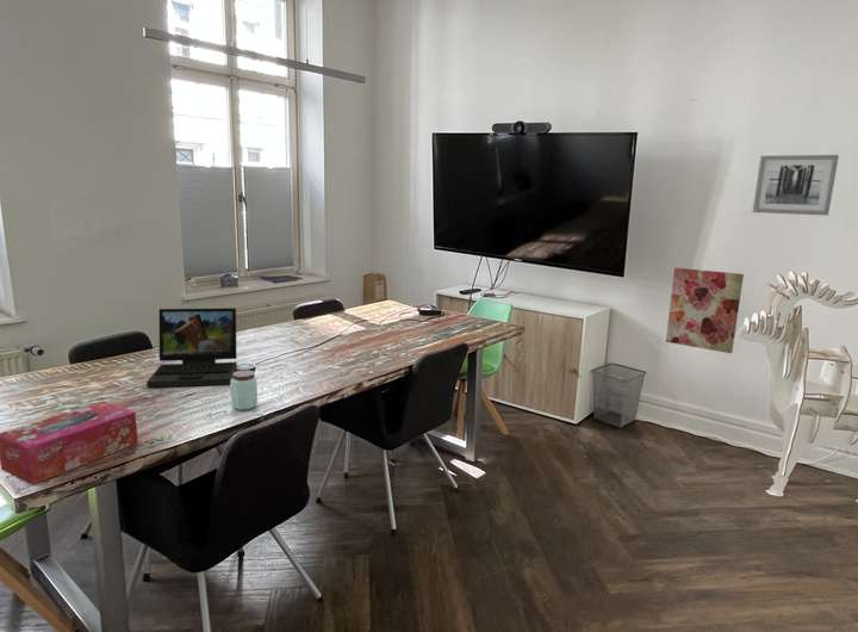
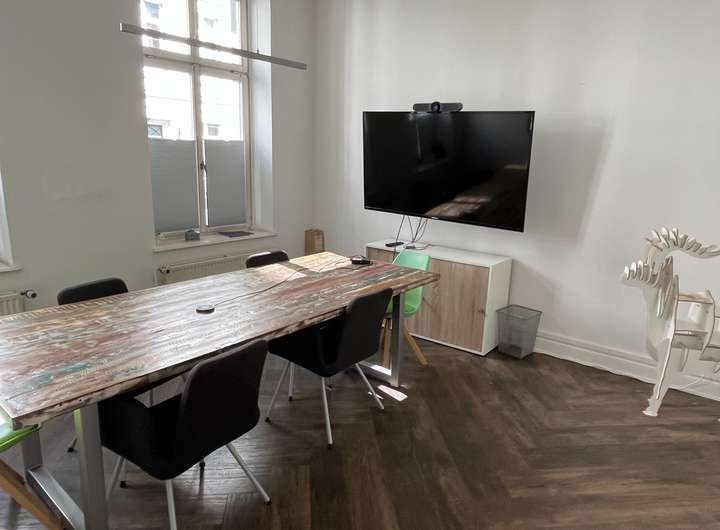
- laptop (193, 343)
- wall art (702, 309)
- peanut butter (243, 389)
- wall art (794, 185)
- tissue box (70, 439)
